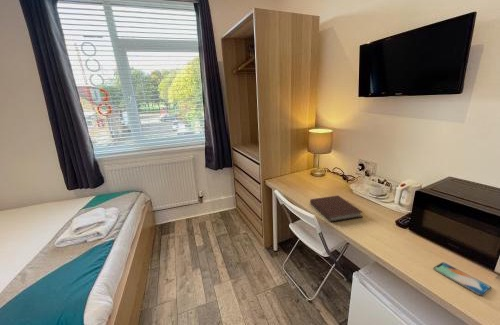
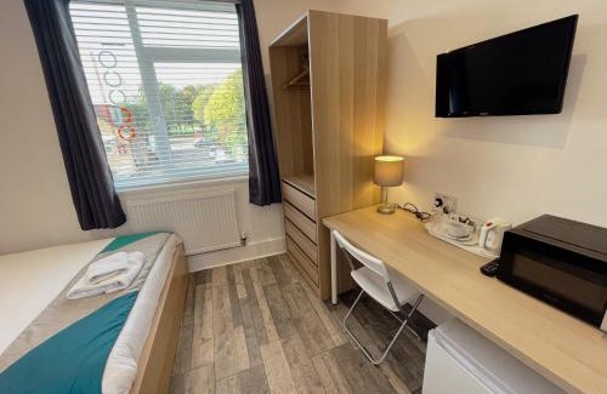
- smartphone (460, 277)
- notebook (334, 207)
